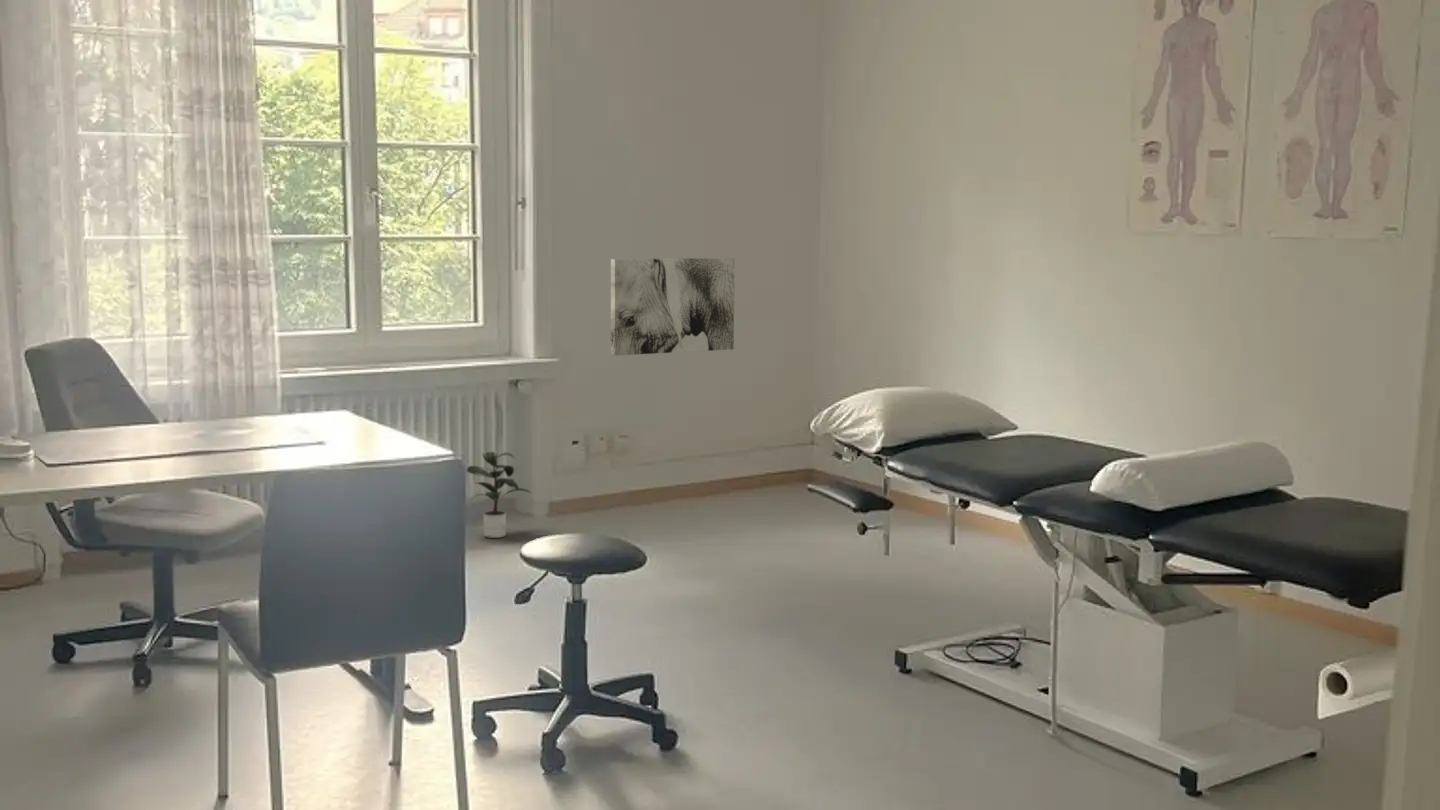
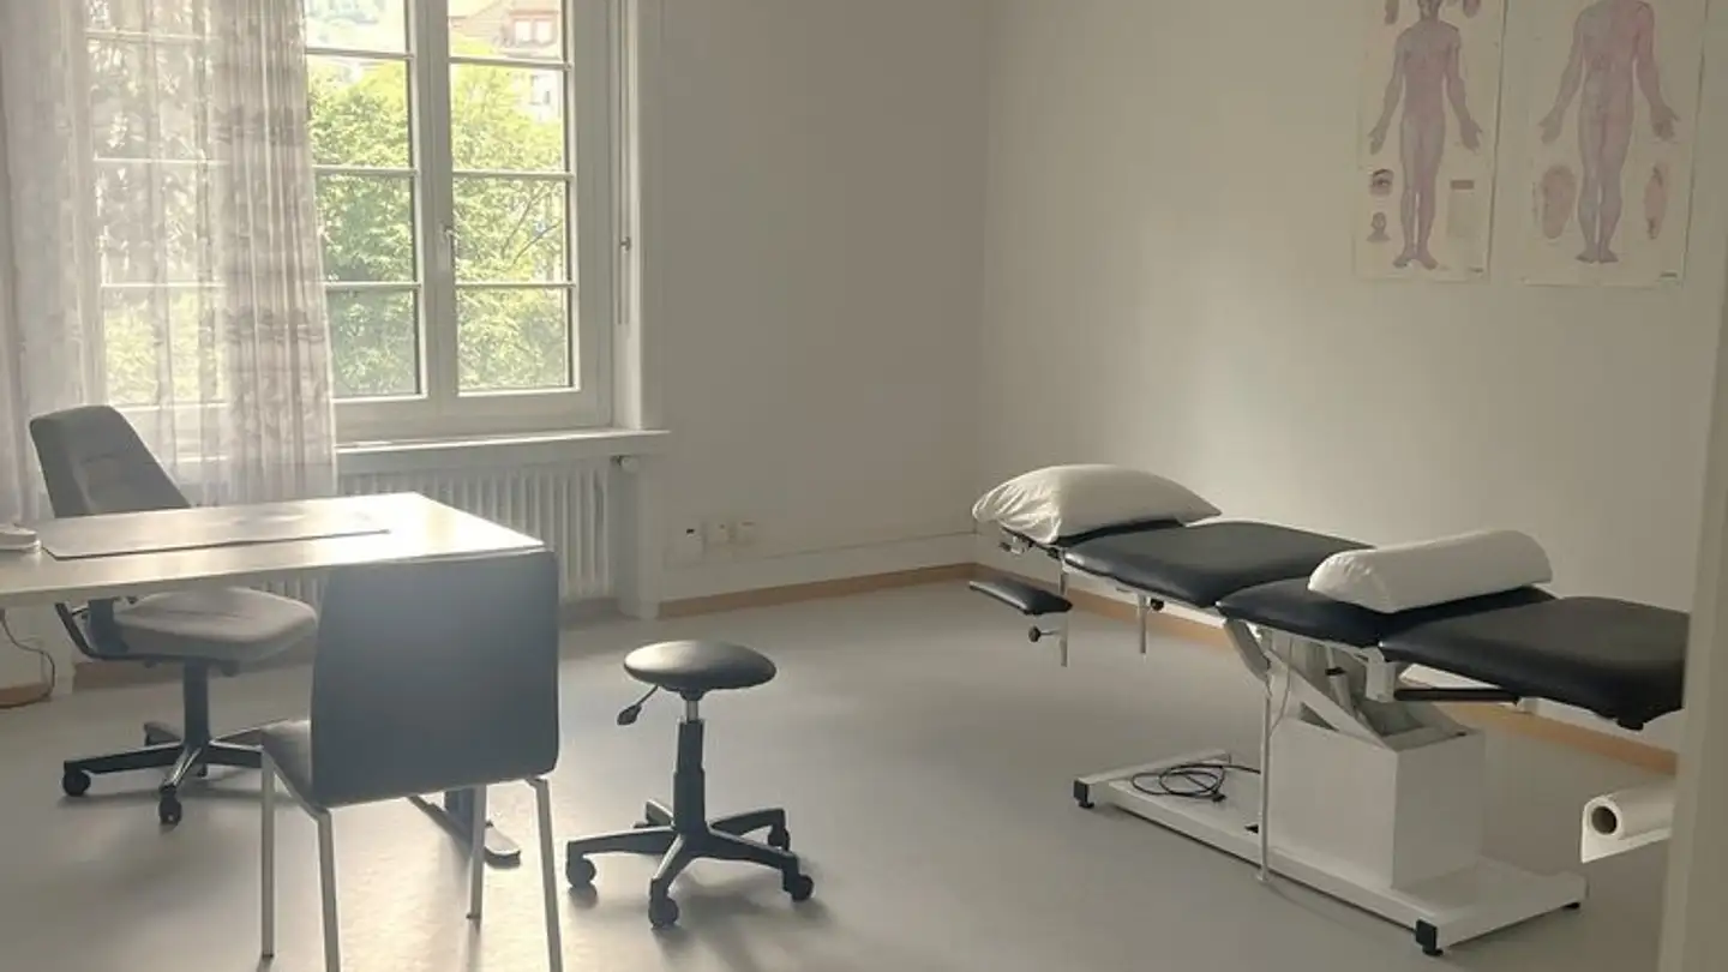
- potted plant (499, 492)
- wall art (674, 305)
